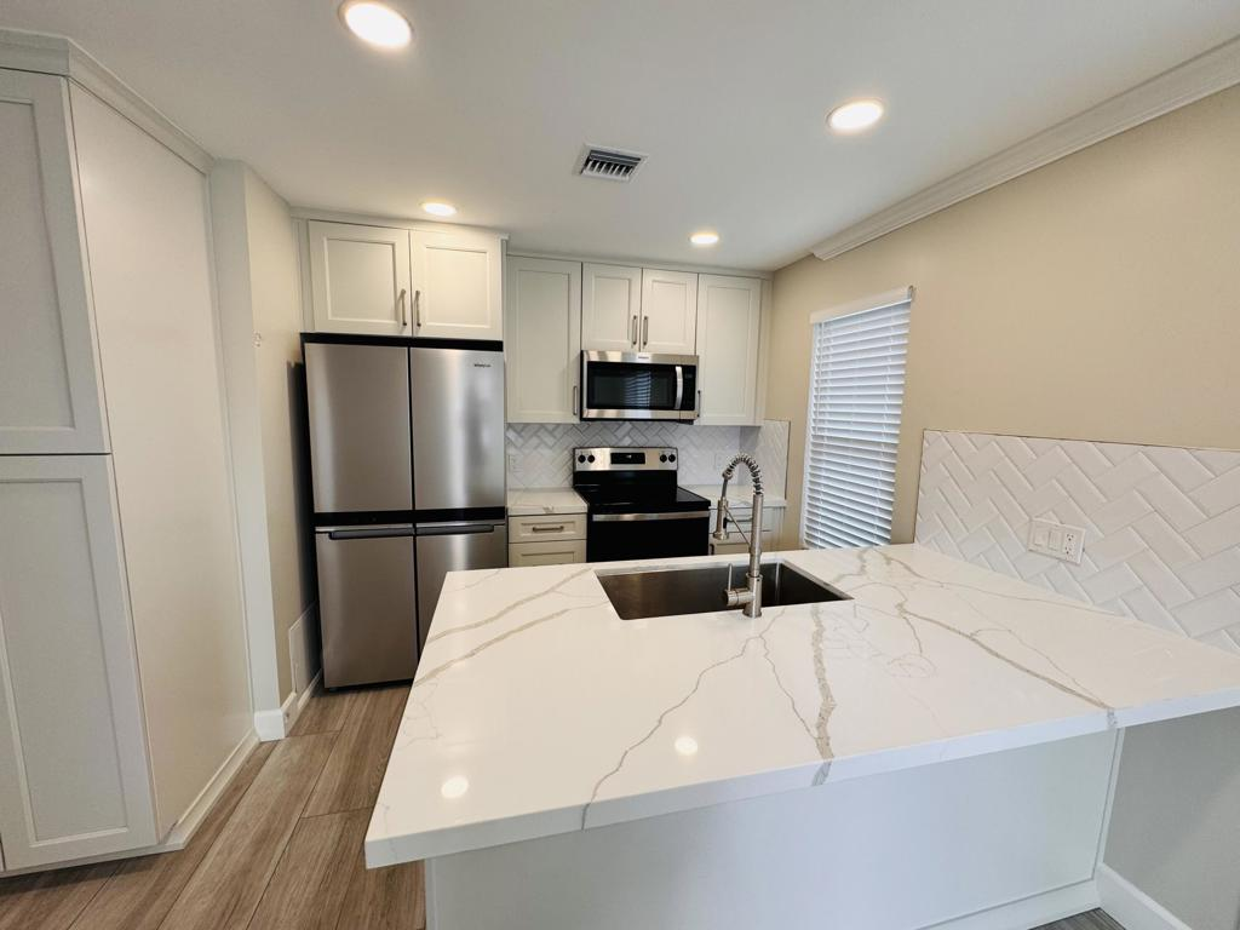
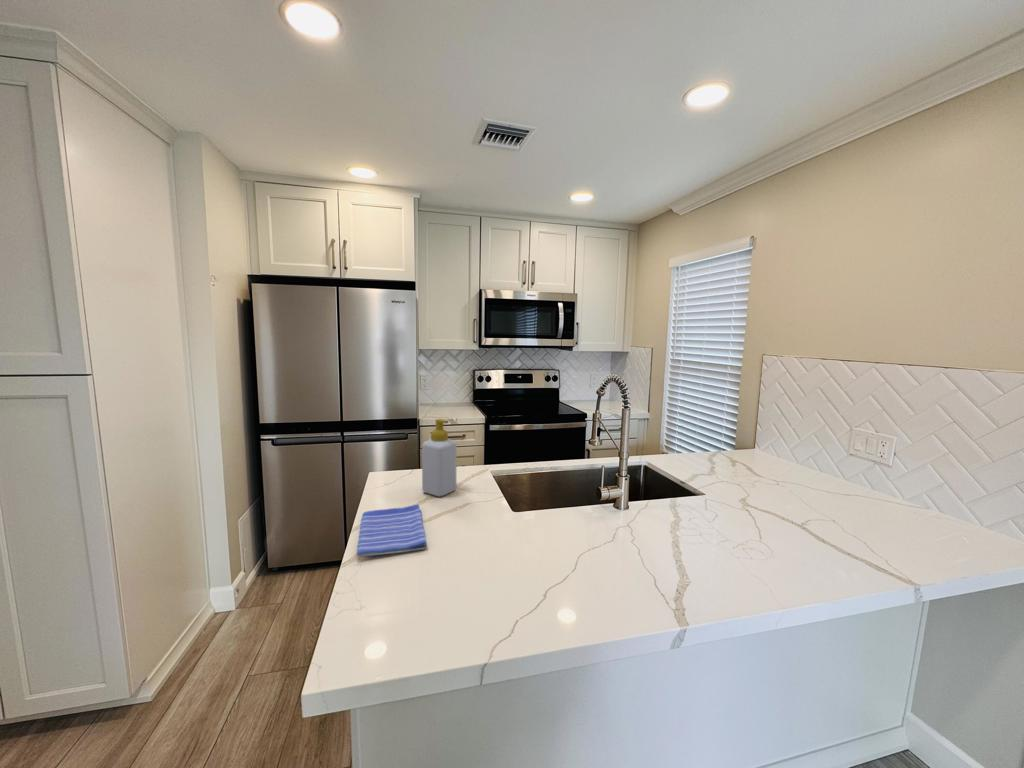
+ soap bottle (439, 455)
+ dish towel (392, 527)
